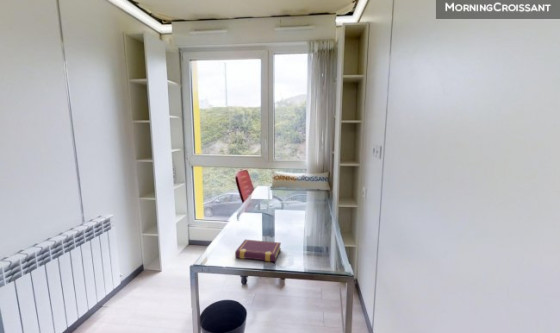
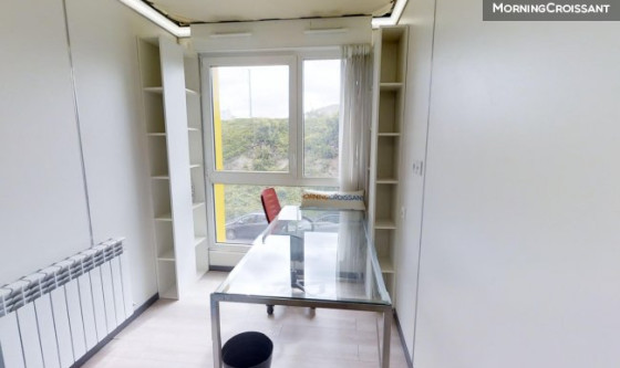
- book (259, 250)
